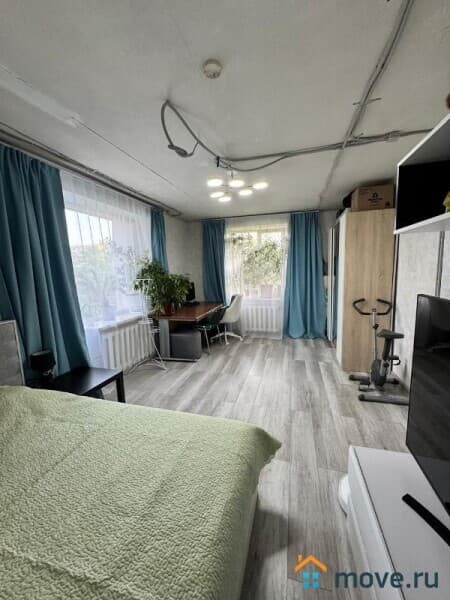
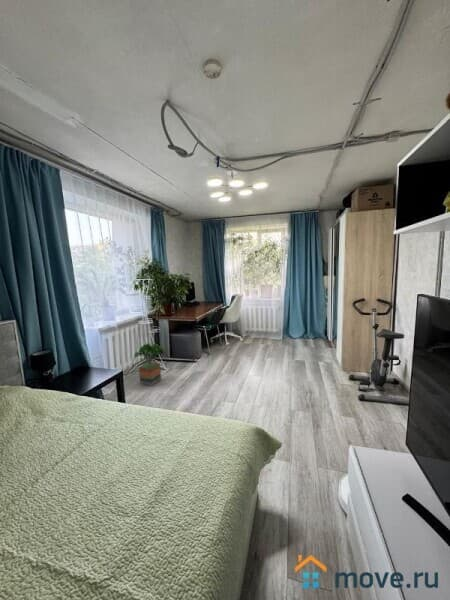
+ potted tree (150, 362)
